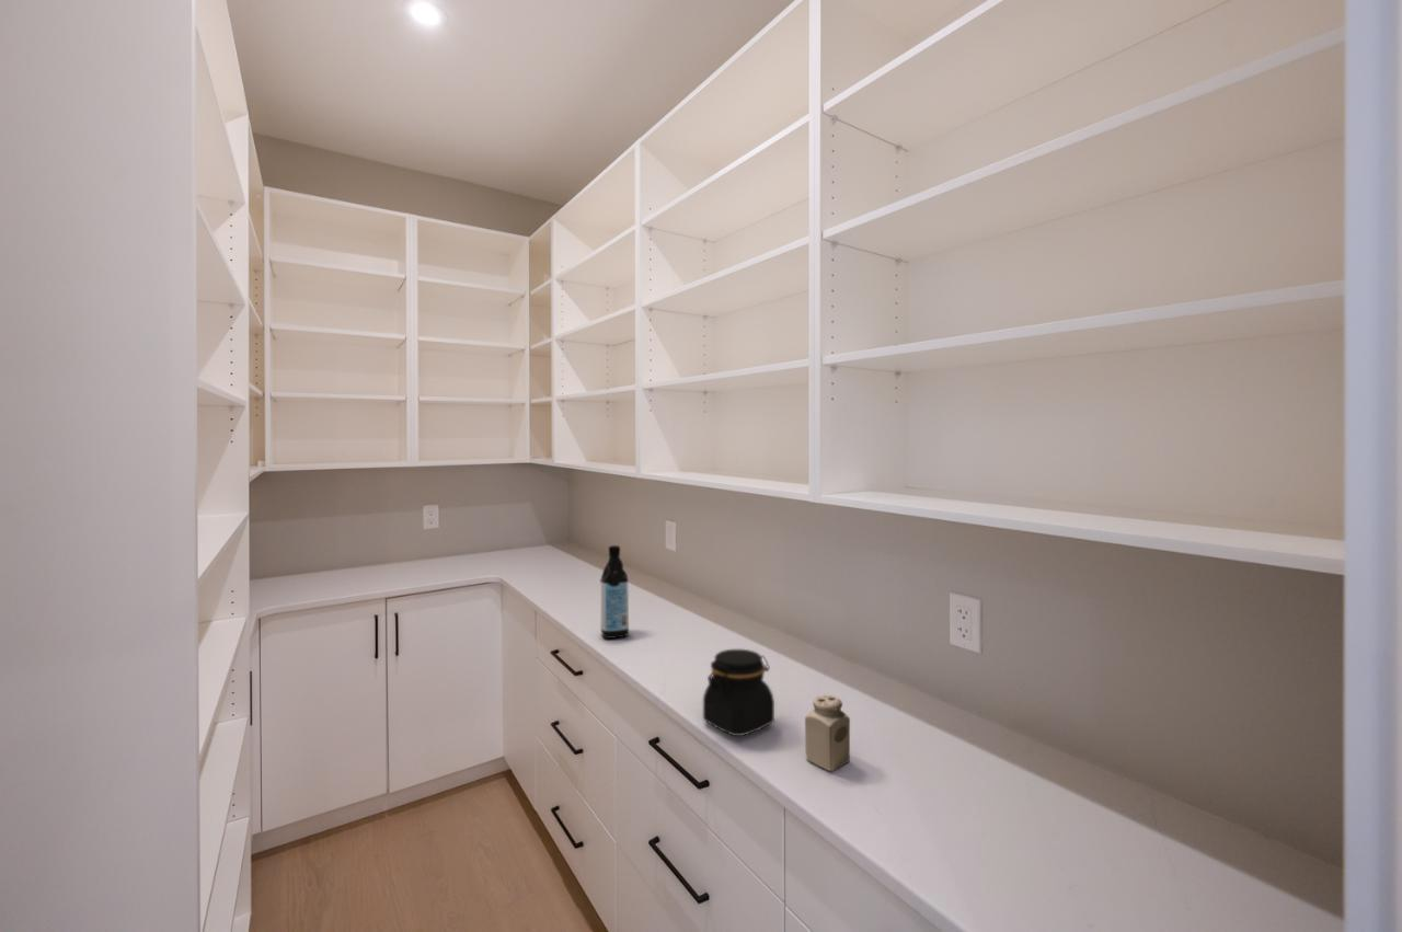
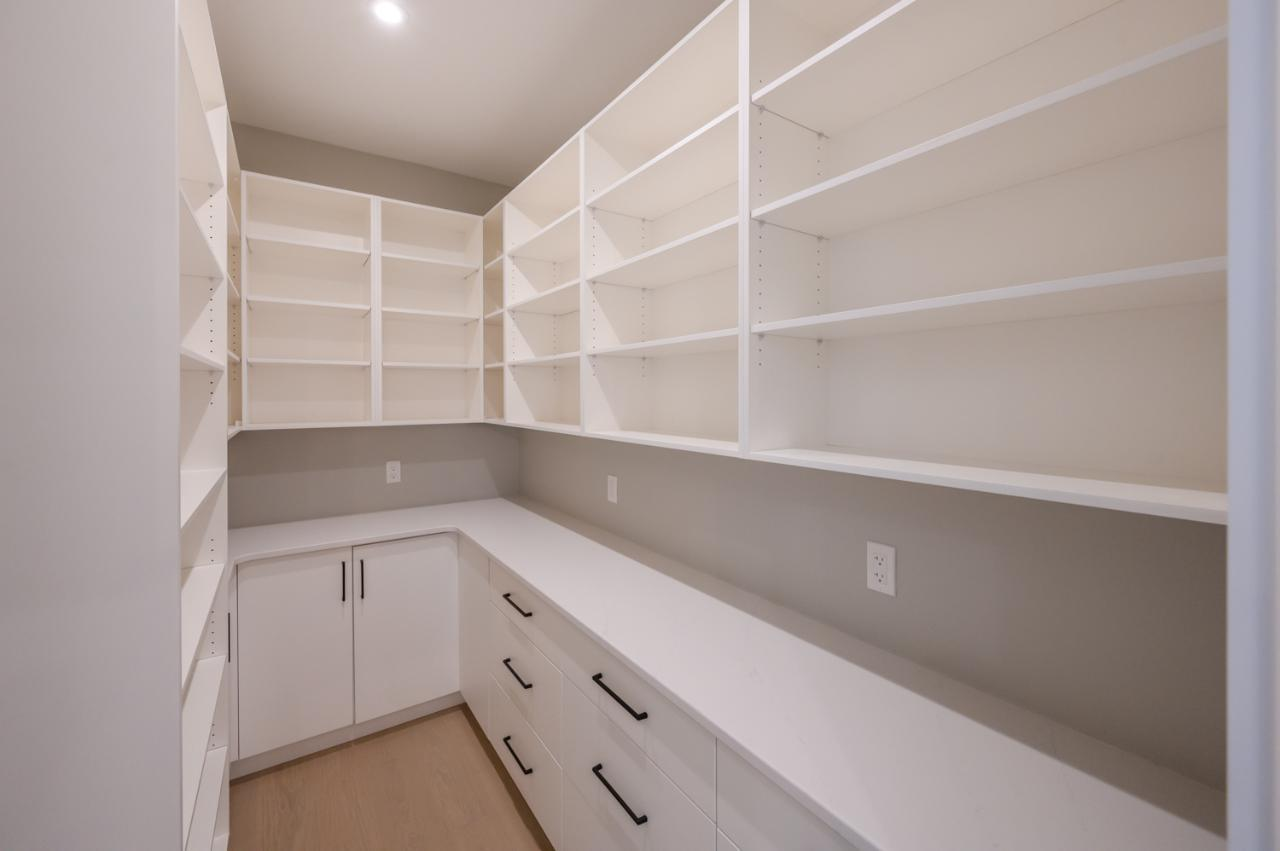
- salt shaker (827, 728)
- jar (738, 689)
- water bottle (614, 590)
